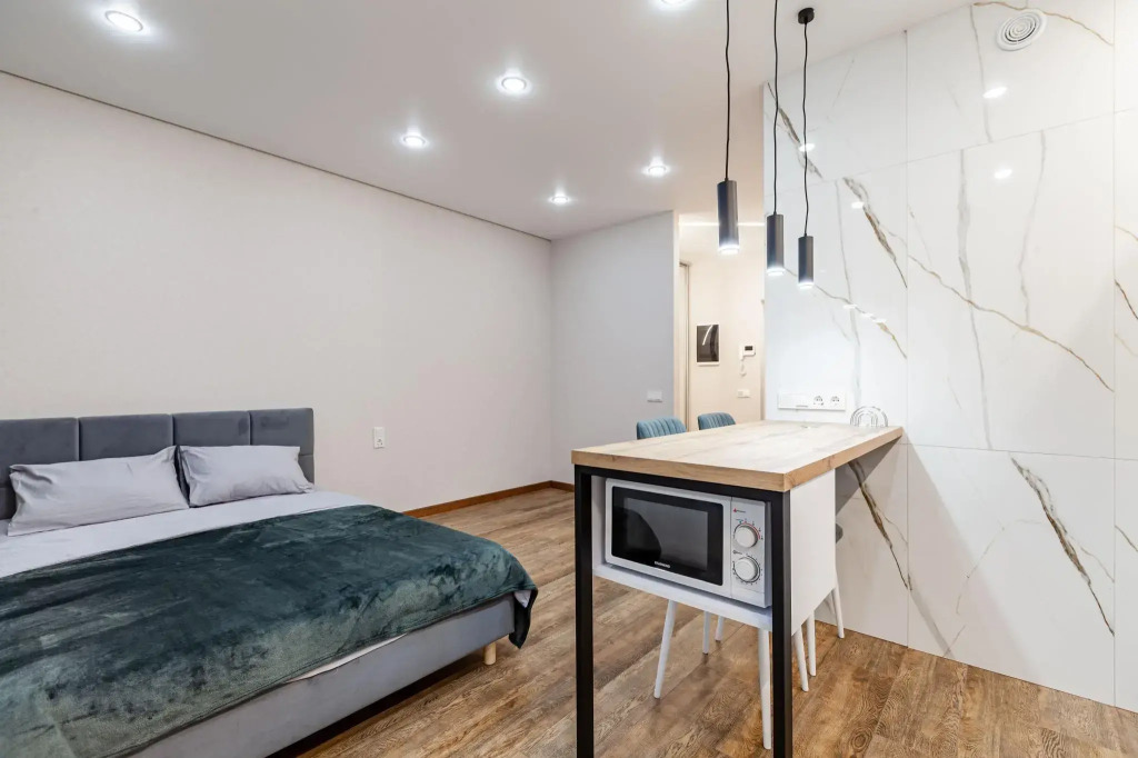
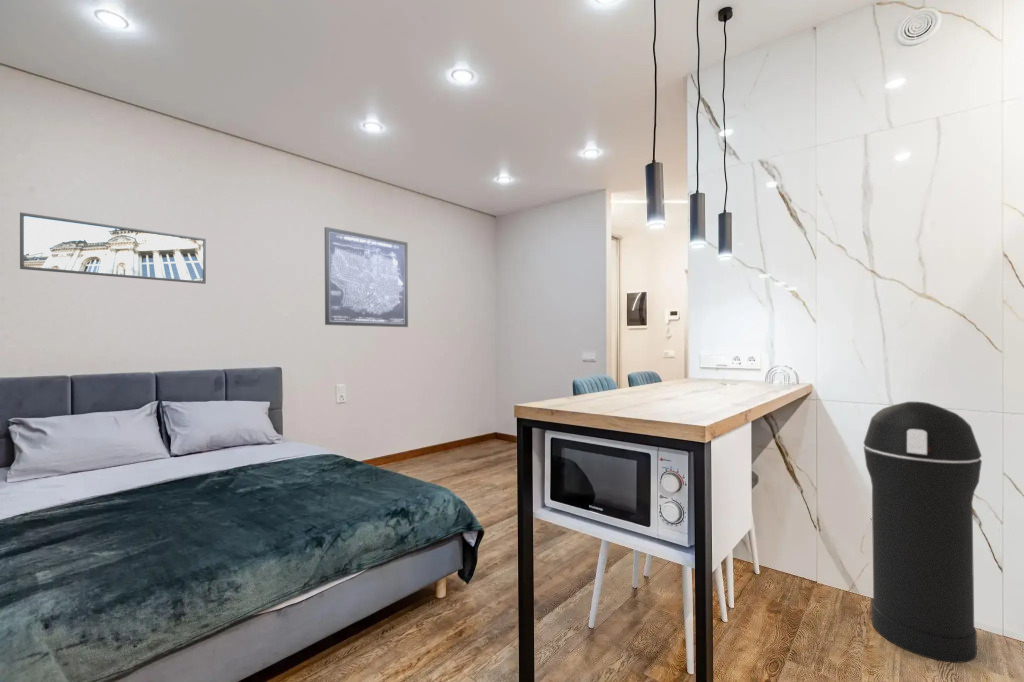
+ wall art (369, 280)
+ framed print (123, 252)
+ trash can (919, 518)
